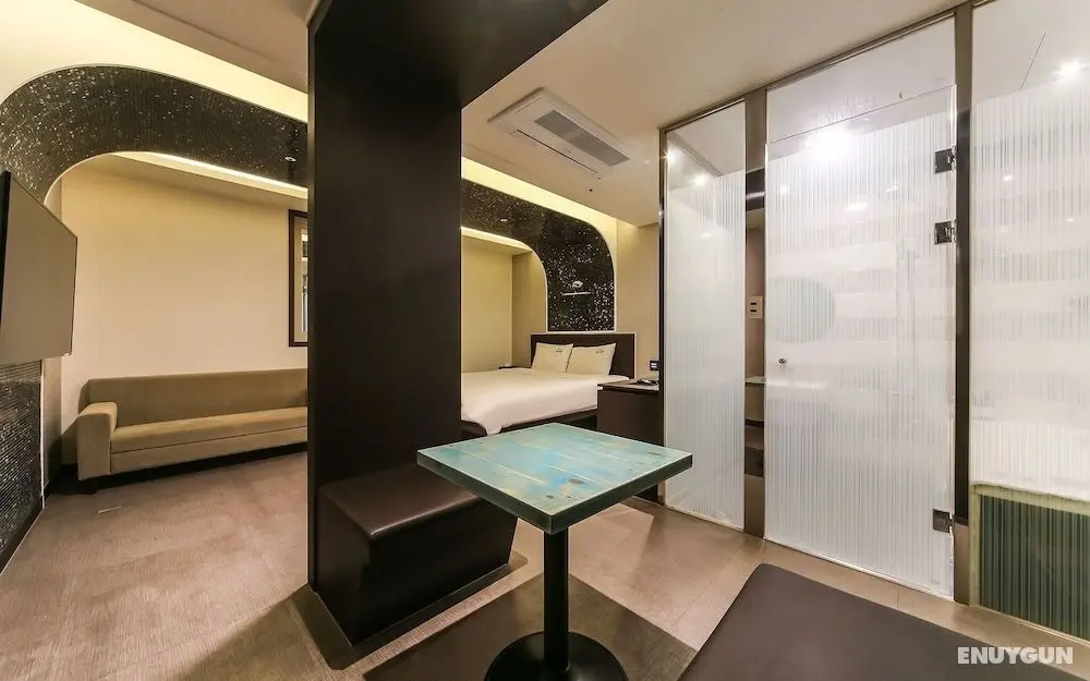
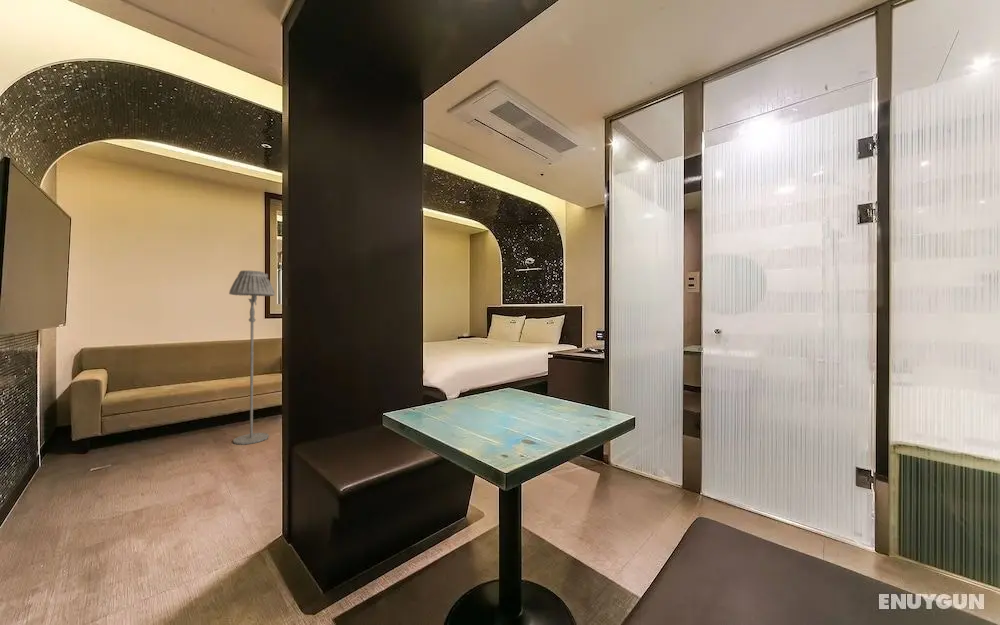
+ floor lamp (252, 355)
